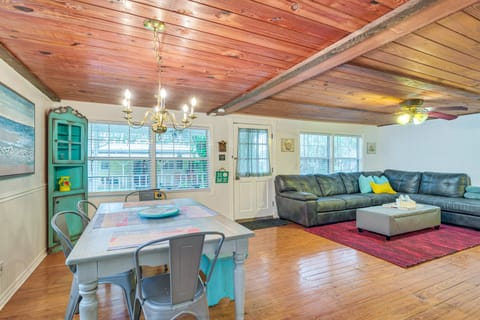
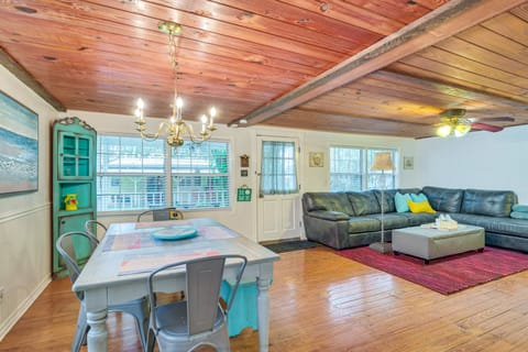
+ floor lamp (382, 200)
